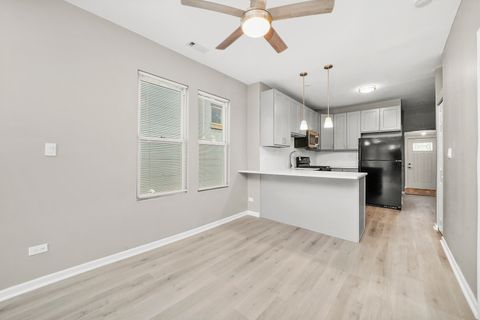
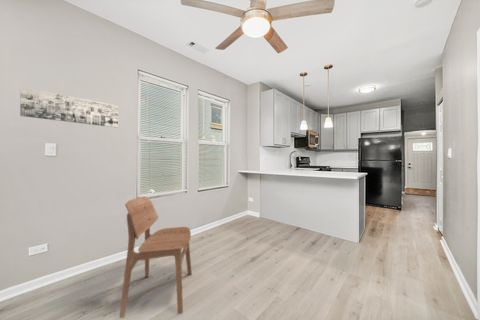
+ dining chair (159, 246)
+ wall art (75, 110)
